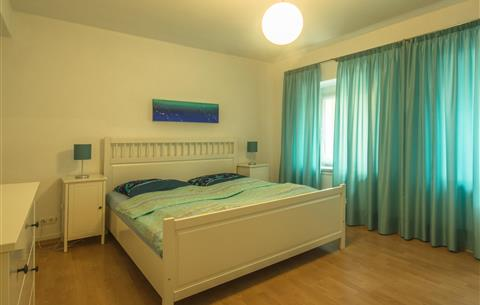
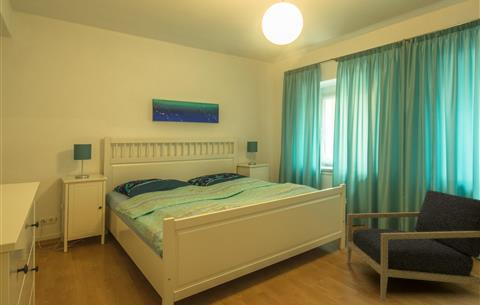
+ armchair (411, 237)
